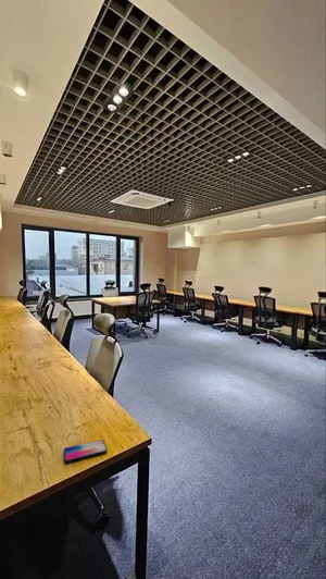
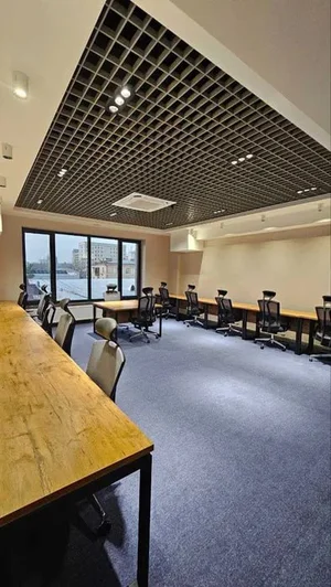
- smartphone (85, 449)
